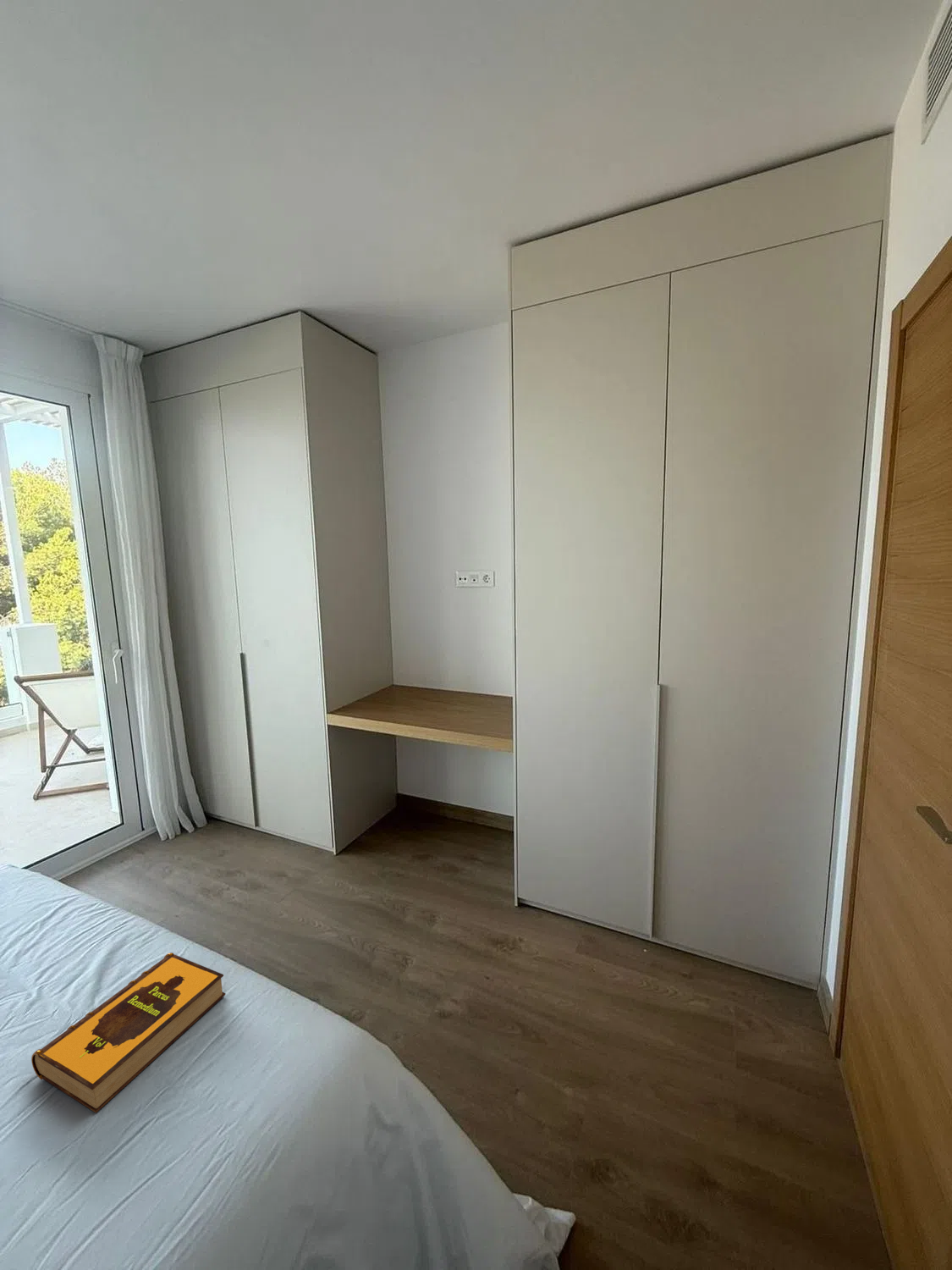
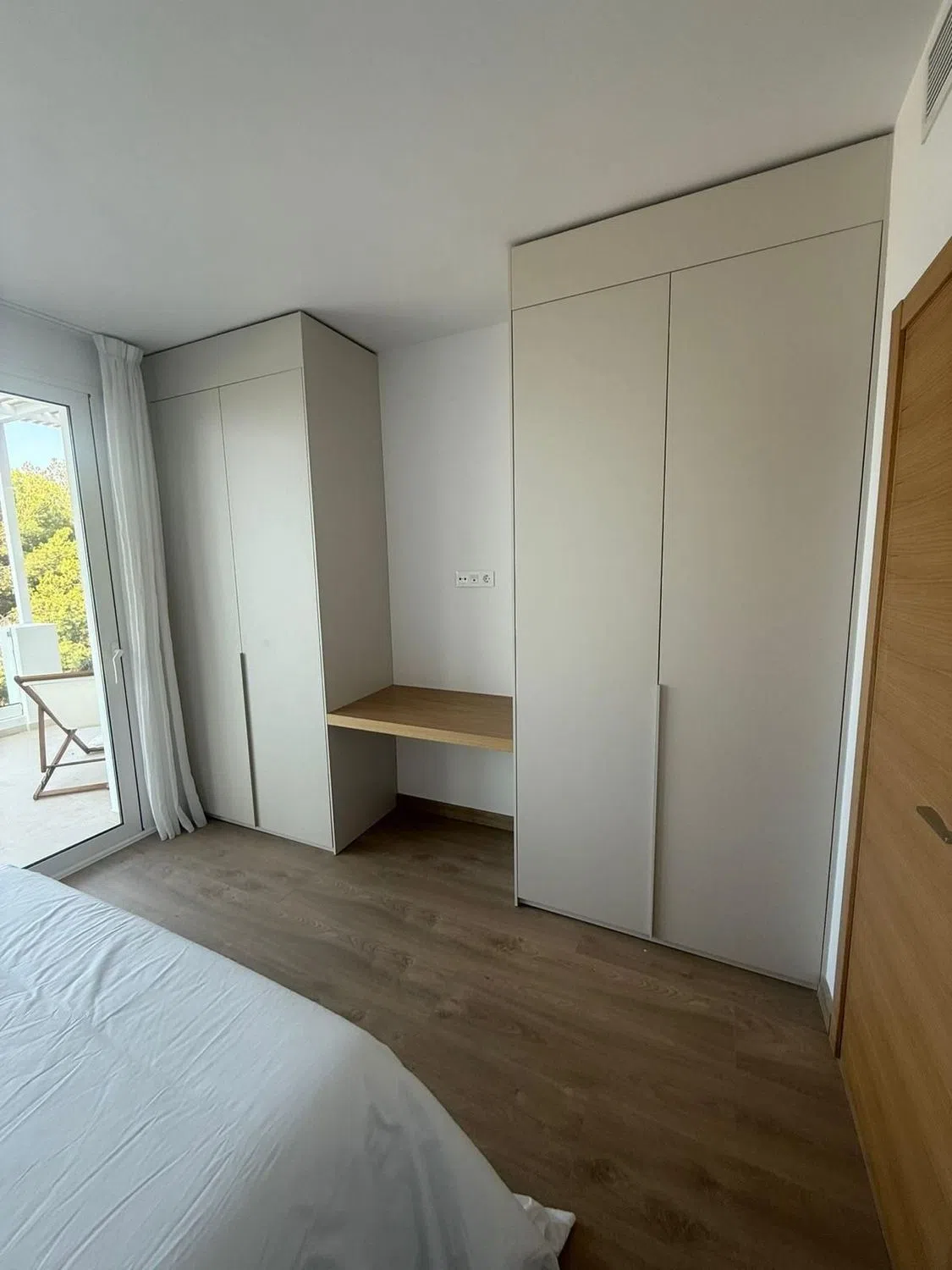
- hardback book (135, 1019)
